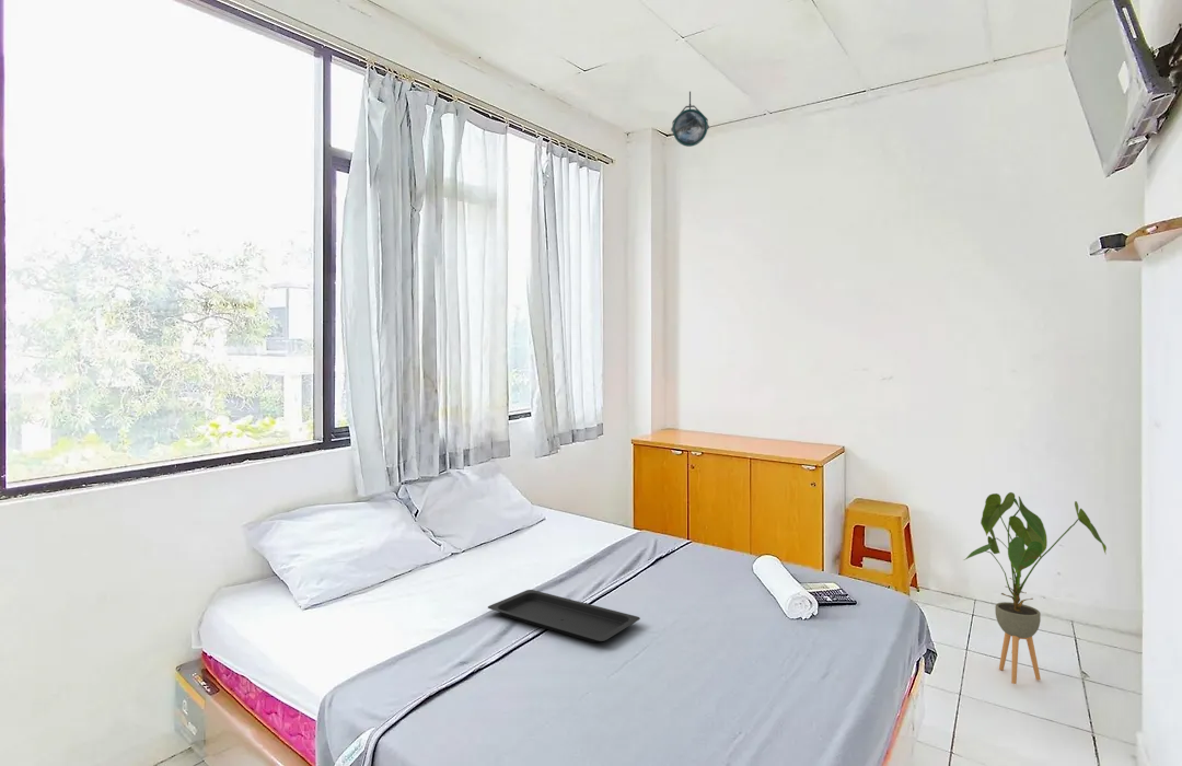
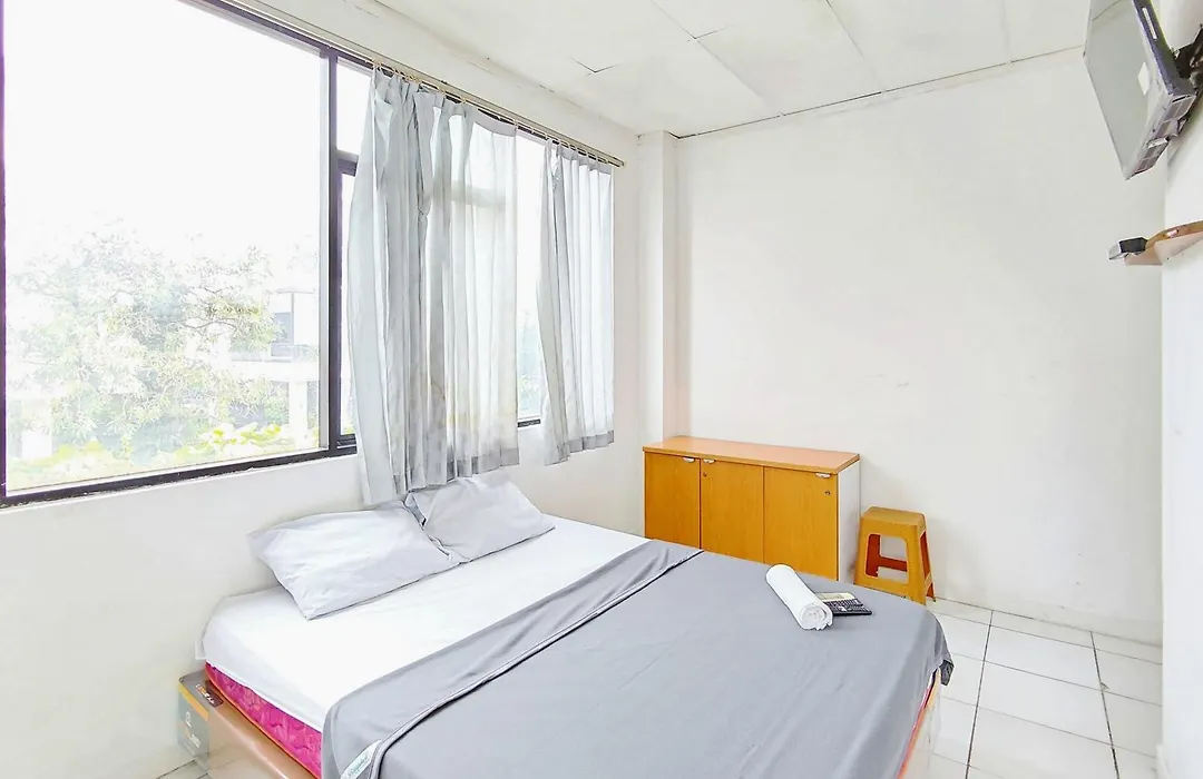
- ceiling light (690, 120)
- serving tray (561, 616)
- house plant (1019, 582)
